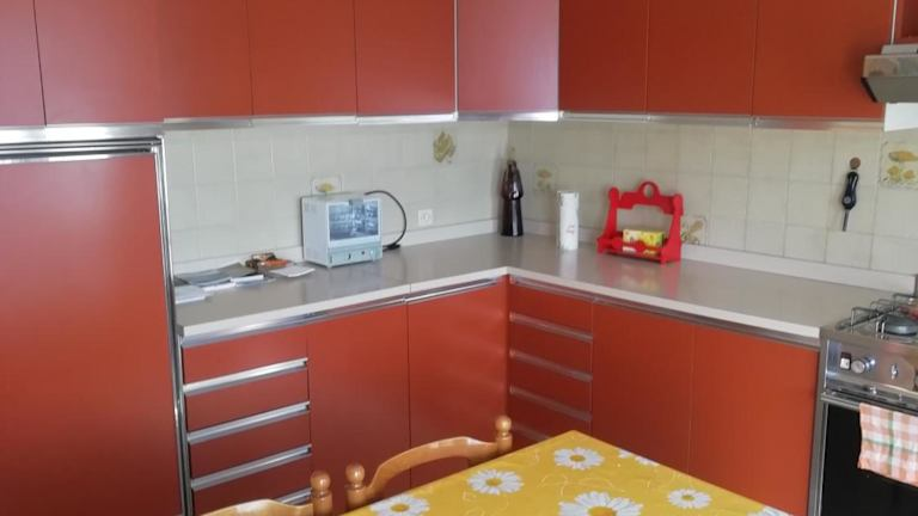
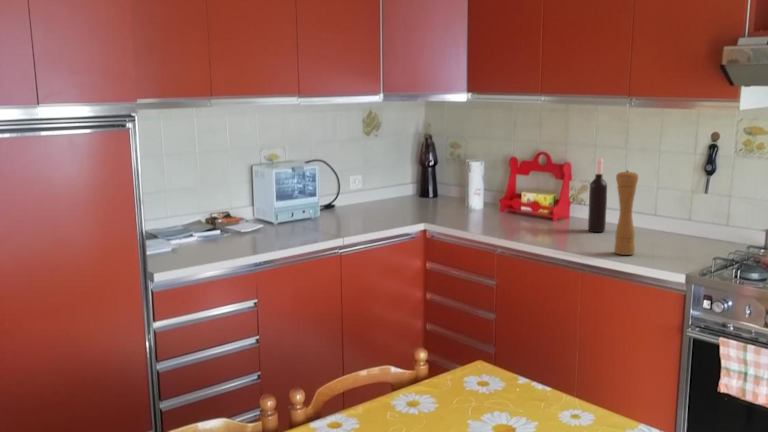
+ wine bottle (598, 195)
+ pepper mill (625, 212)
